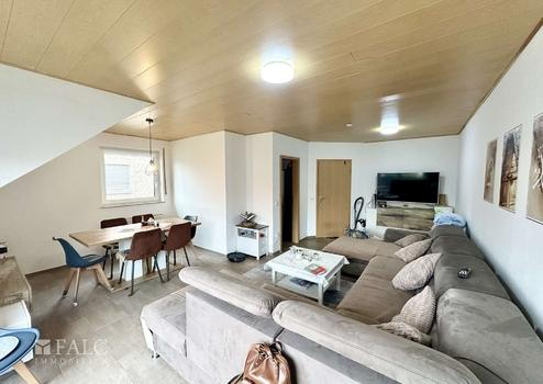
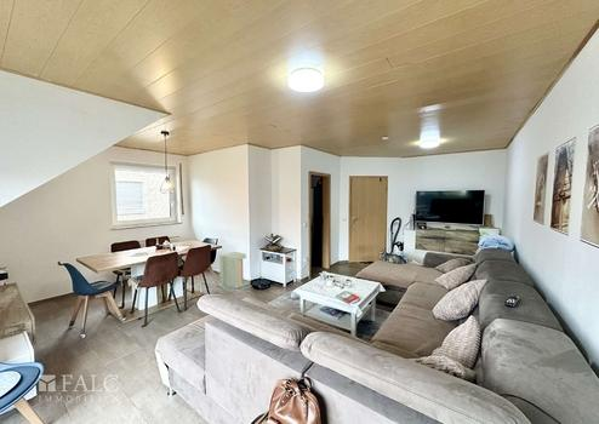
+ trash can (234, 269)
